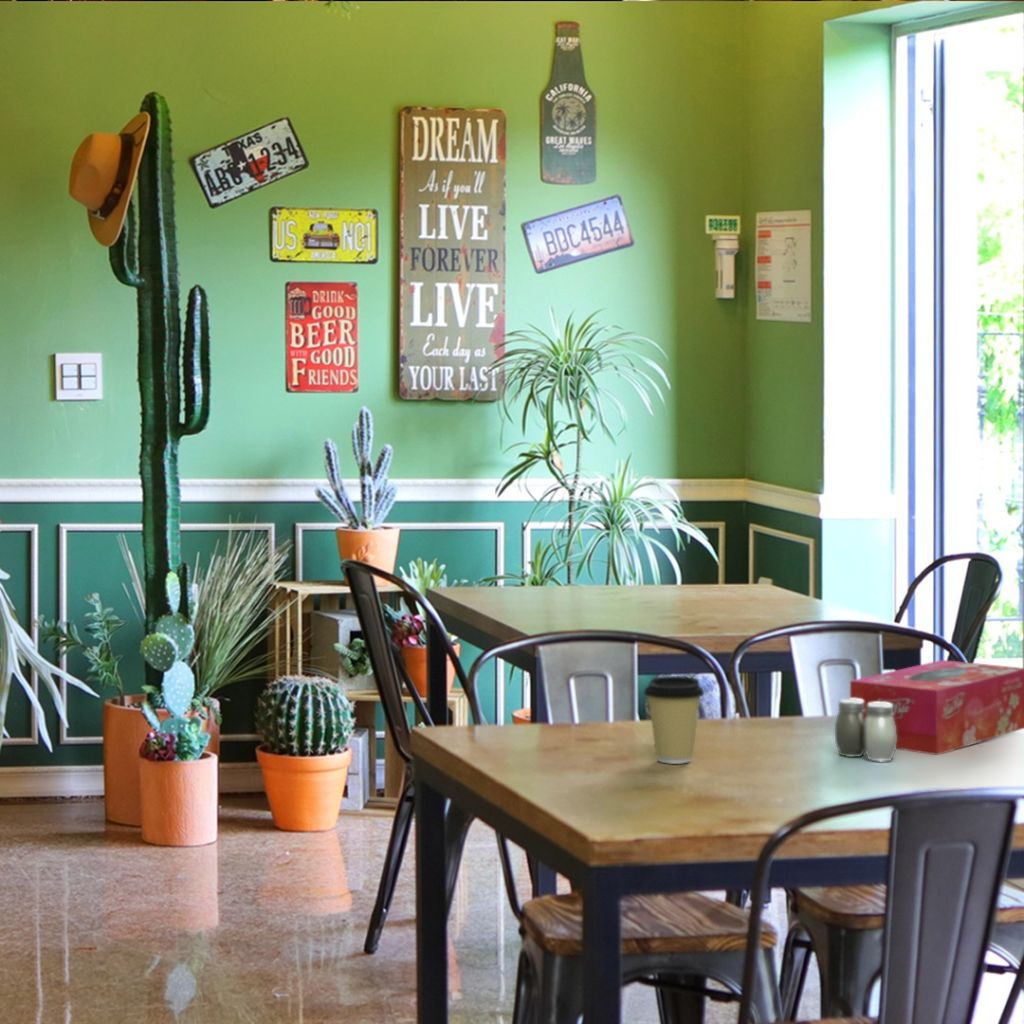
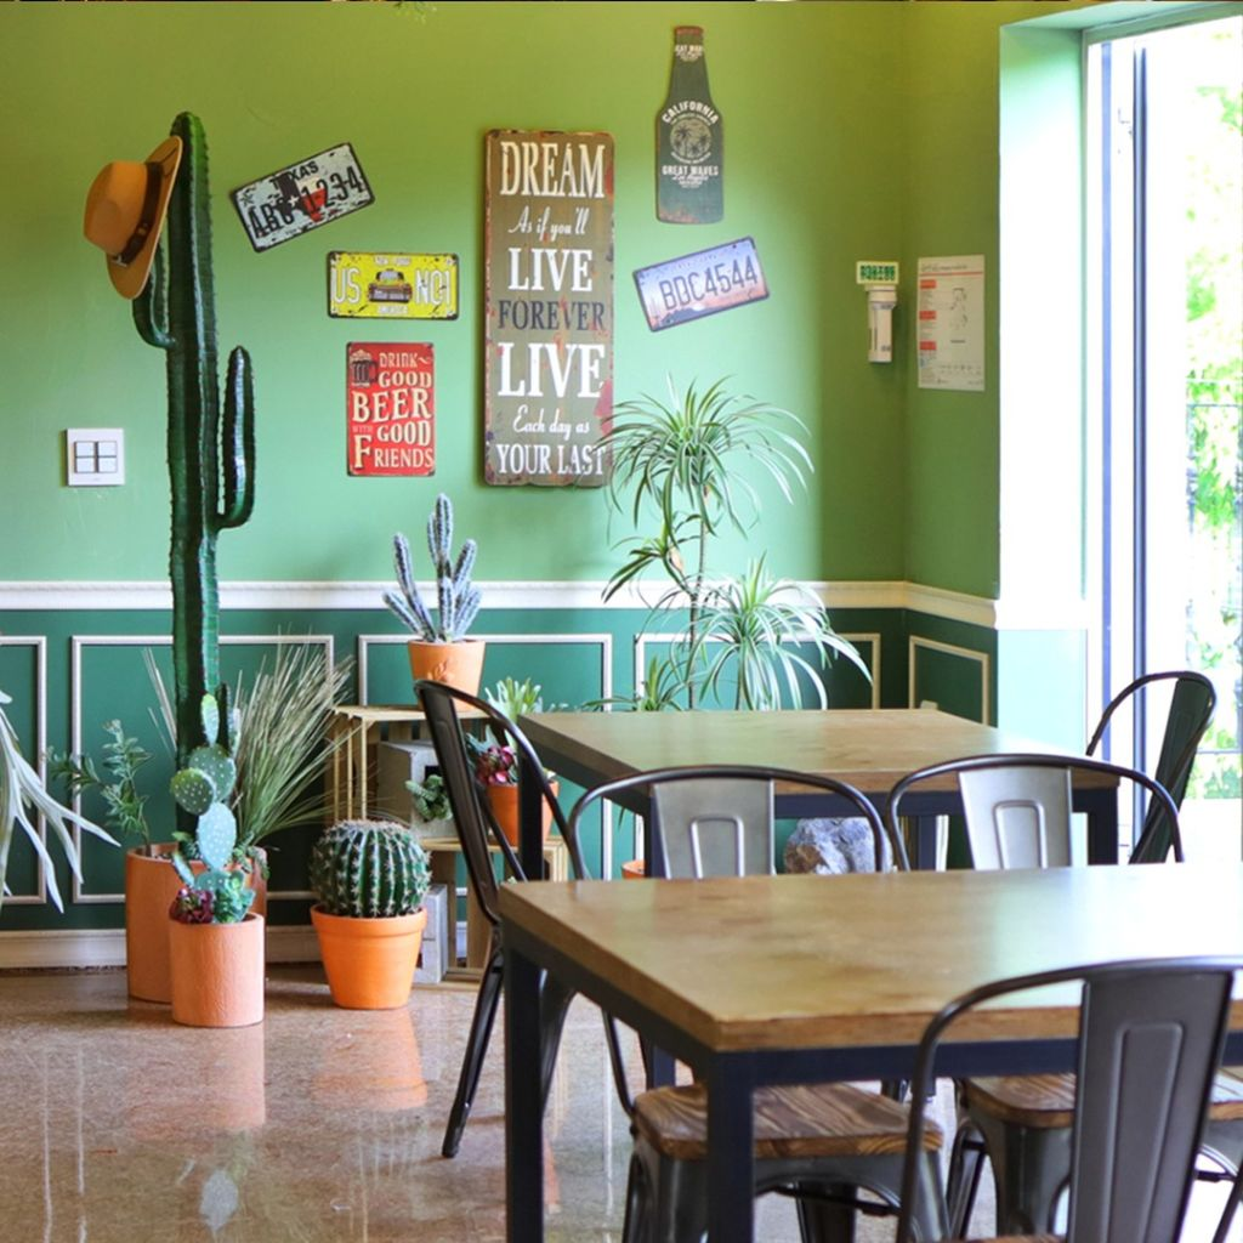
- coffee cup (674, 720)
- salt and pepper shaker (865, 729)
- tissue box (939, 705)
